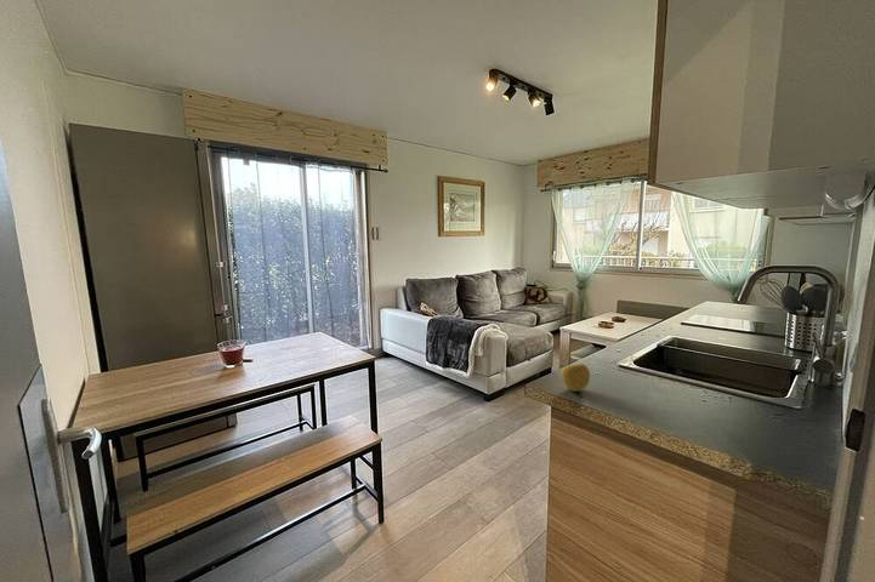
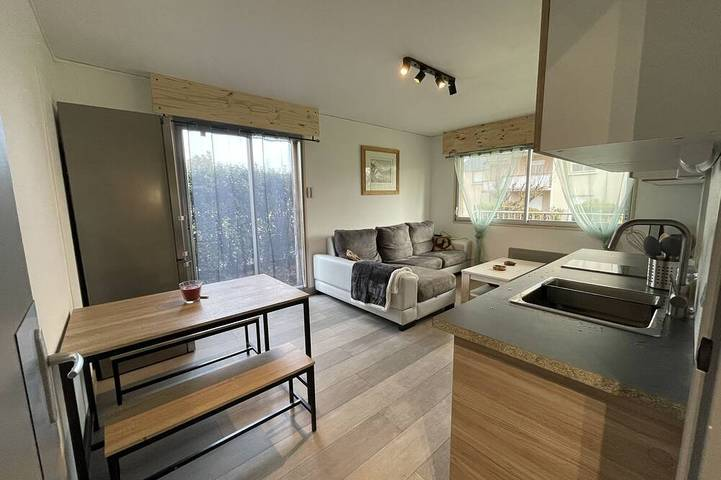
- apple (574, 376)
